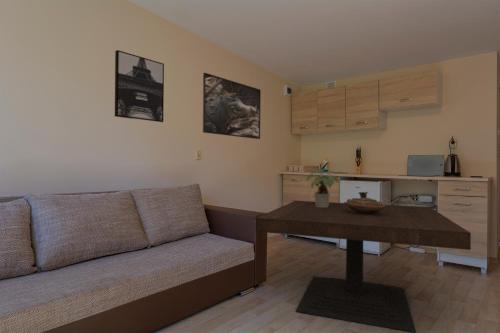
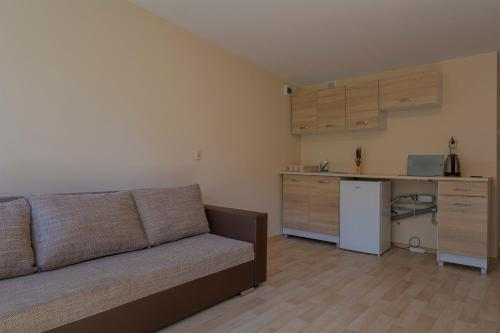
- decorative bowl (364, 202)
- wall art (140, 88)
- potted plant (322, 187)
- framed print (234, 109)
- coffee table (354, 255)
